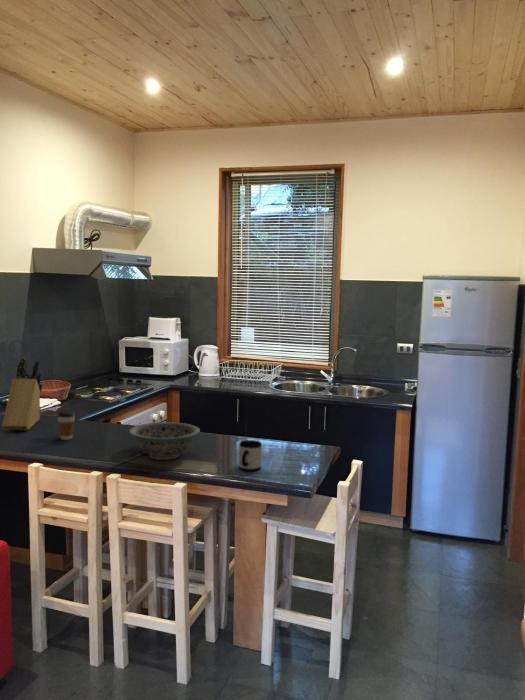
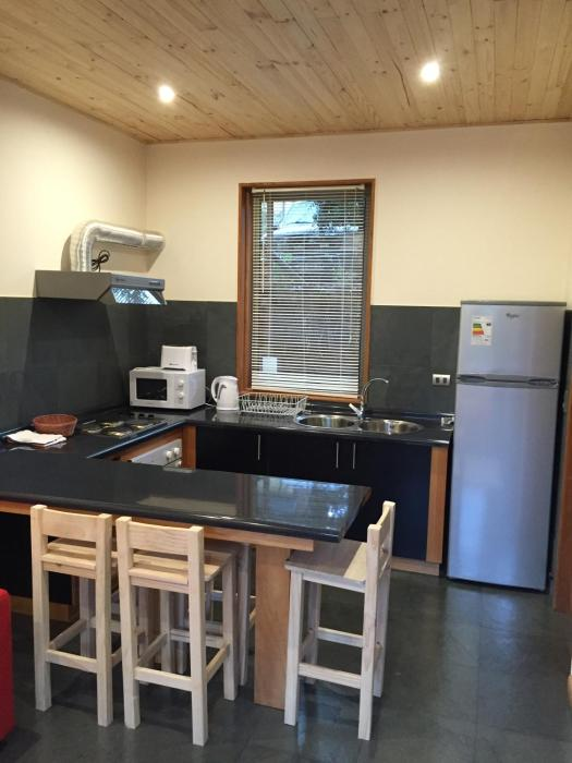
- decorative bowl (164, 442)
- coffee cup (66, 425)
- knife block (24, 392)
- mug (248, 456)
